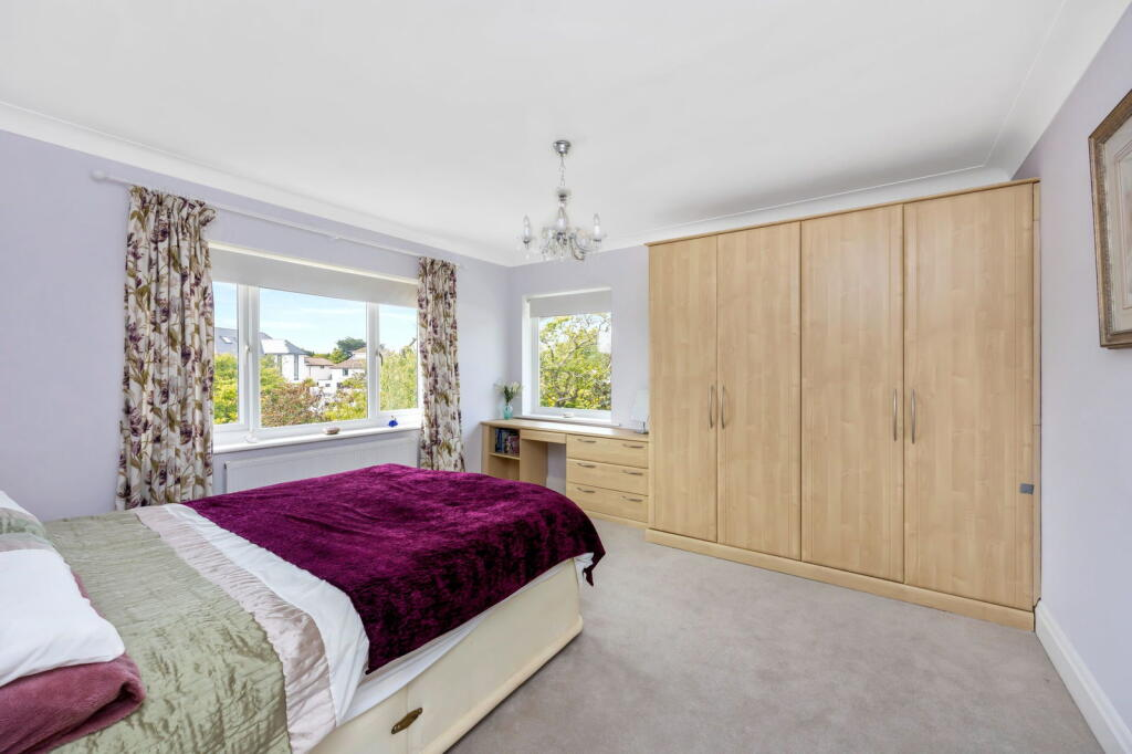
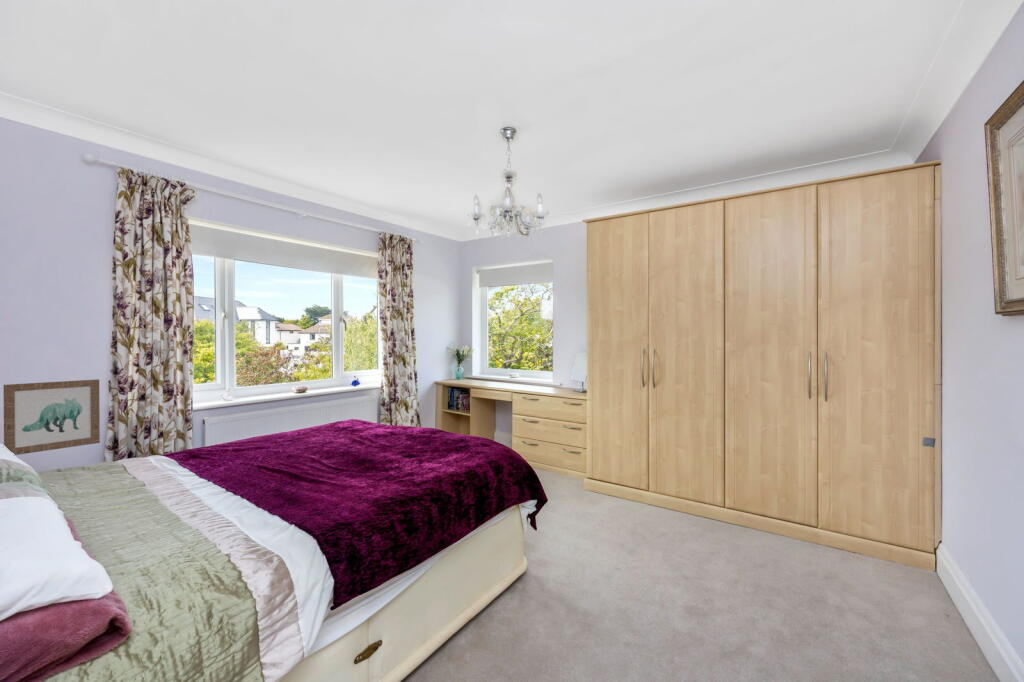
+ wall art (54, 415)
